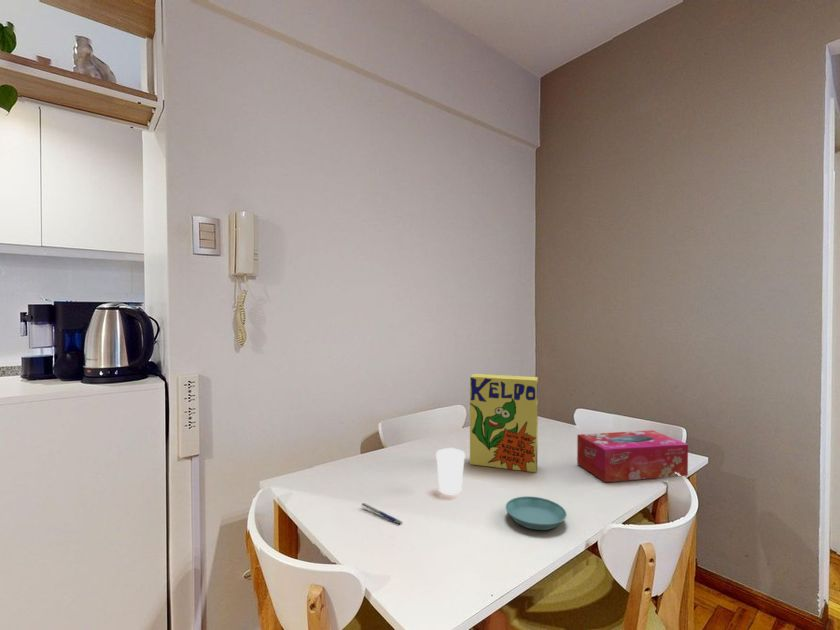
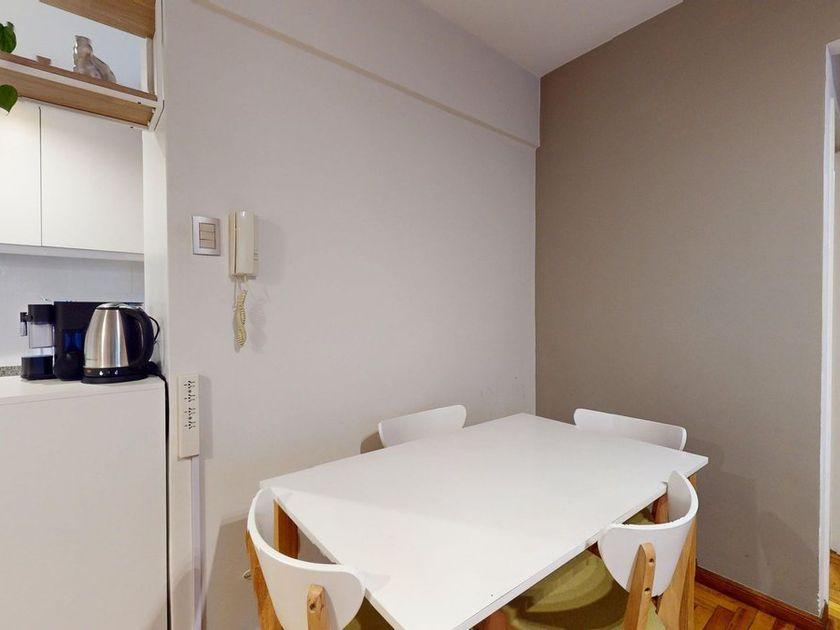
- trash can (450, 469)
- cereal box (503, 420)
- tissue box (630, 454)
- pen (380, 512)
- saucer (535, 514)
